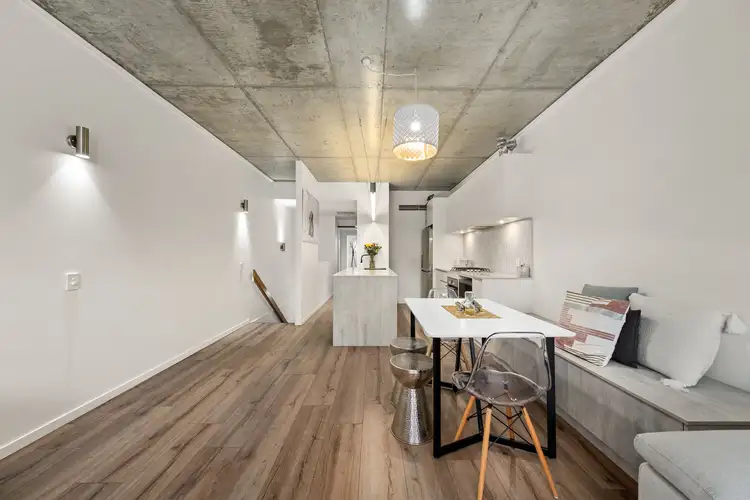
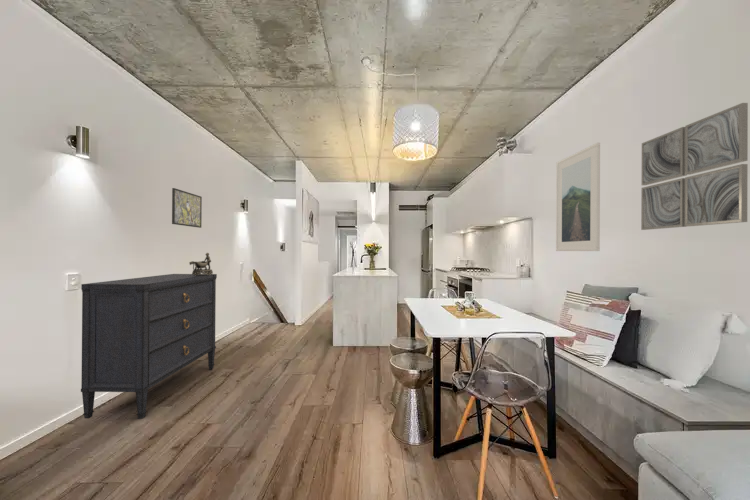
+ dresser (161, 333)
+ decorative bowl (201, 263)
+ wall art (685, 175)
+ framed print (575, 202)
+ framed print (187, 209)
